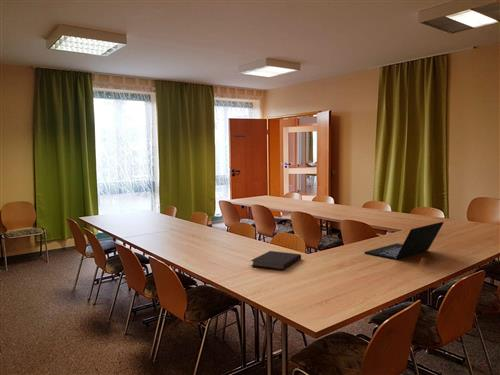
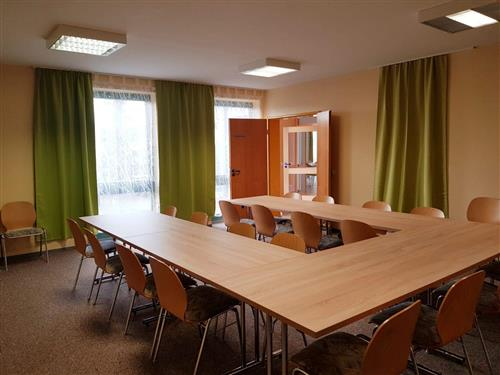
- laptop (406, 238)
- notebook (276, 259)
